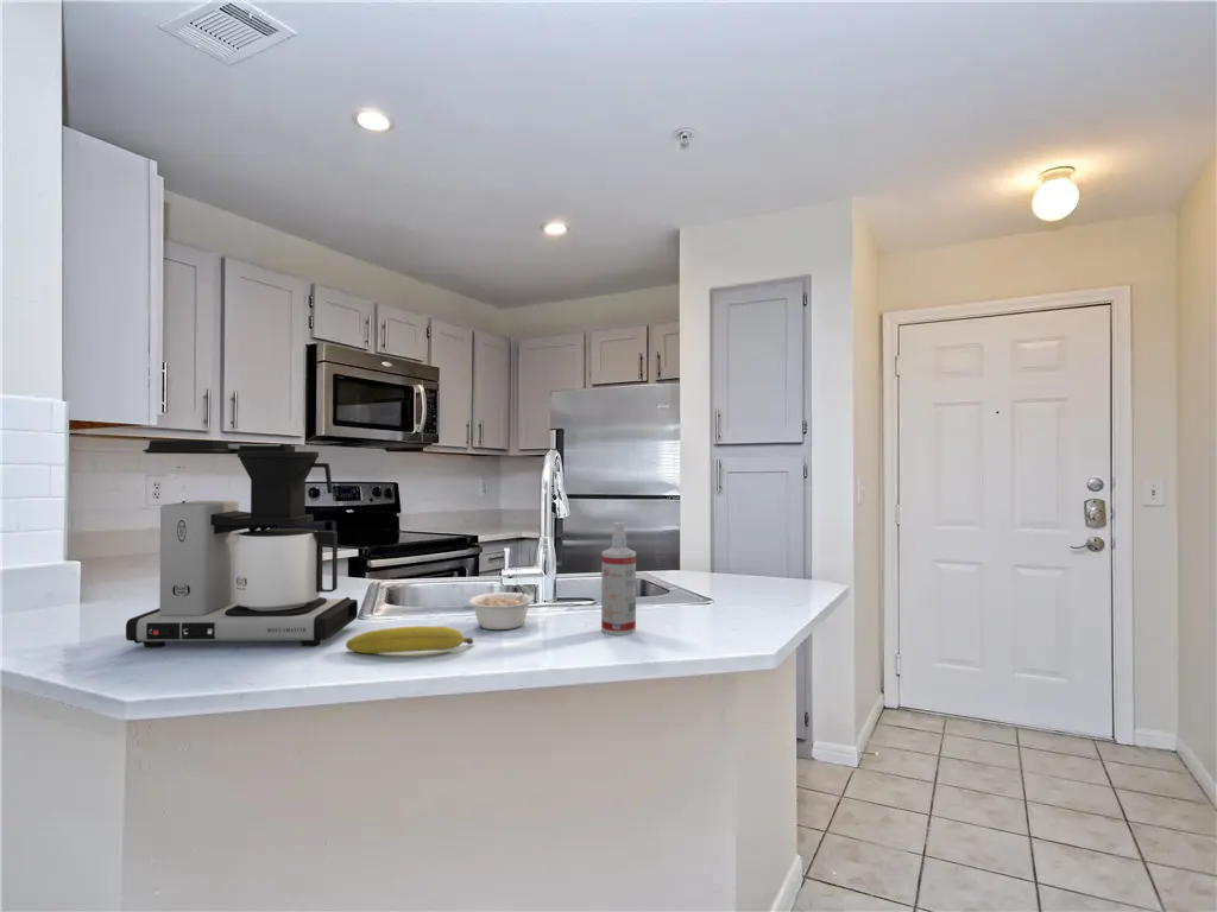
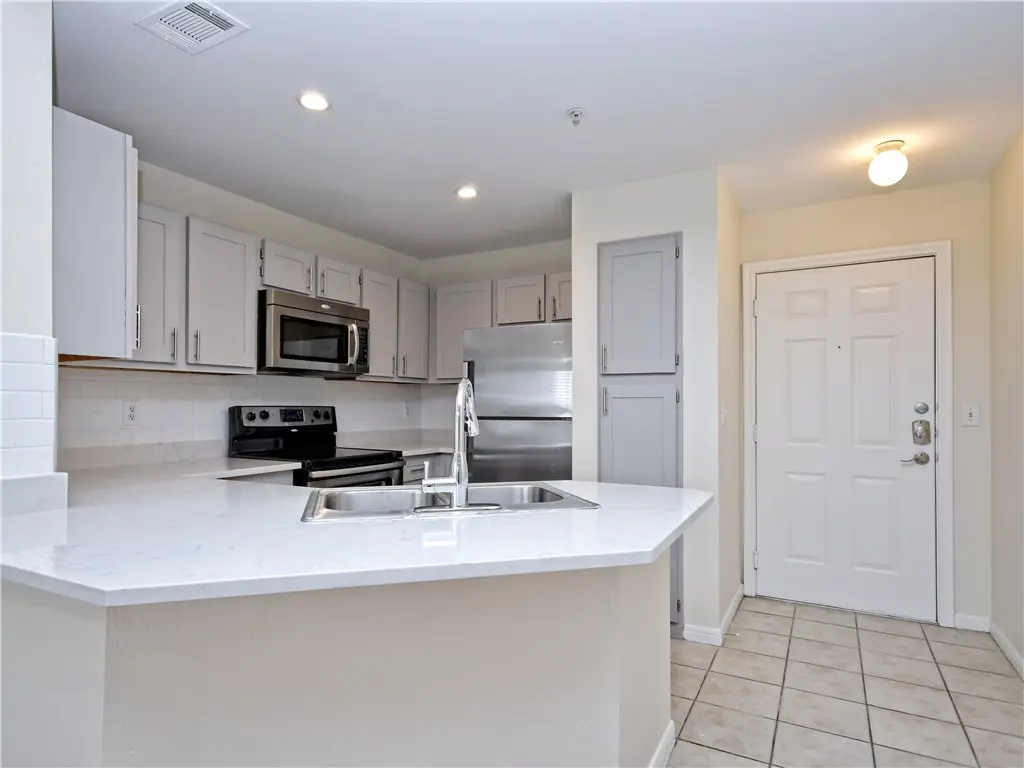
- legume (502, 608)
- spray bottle (618, 576)
- fruit (409, 638)
- coffee maker (251, 539)
